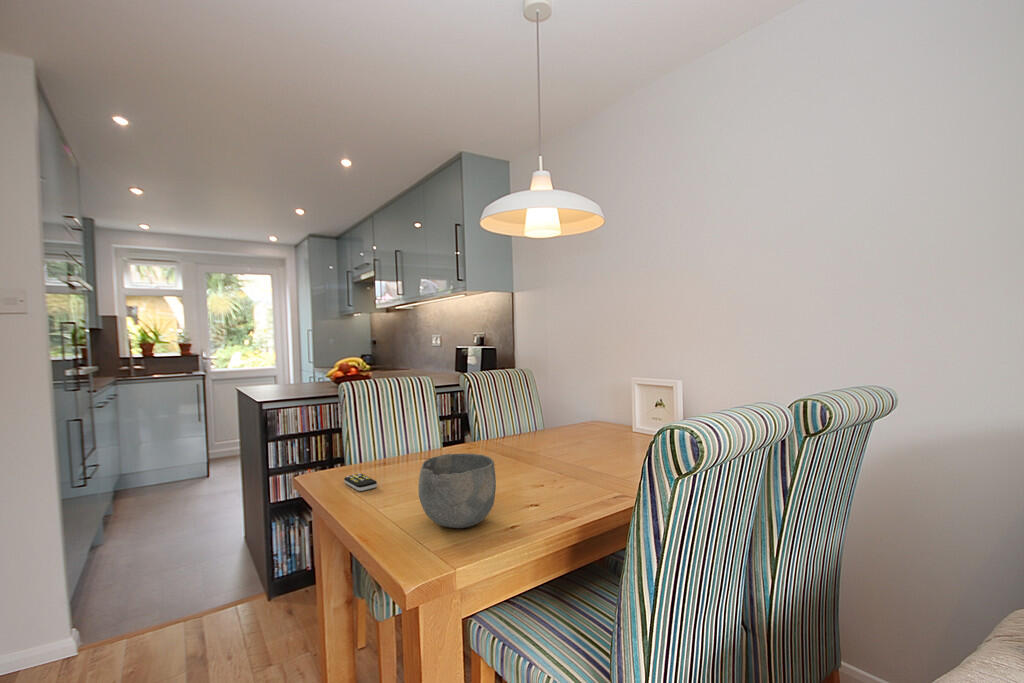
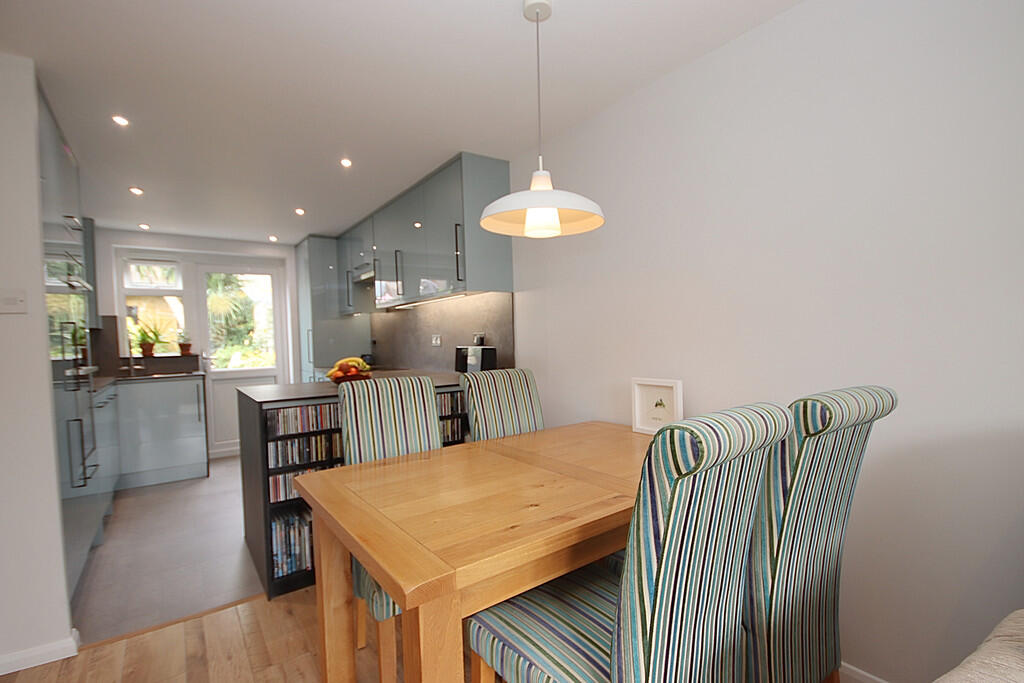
- bowl (458, 491)
- remote control (360, 481)
